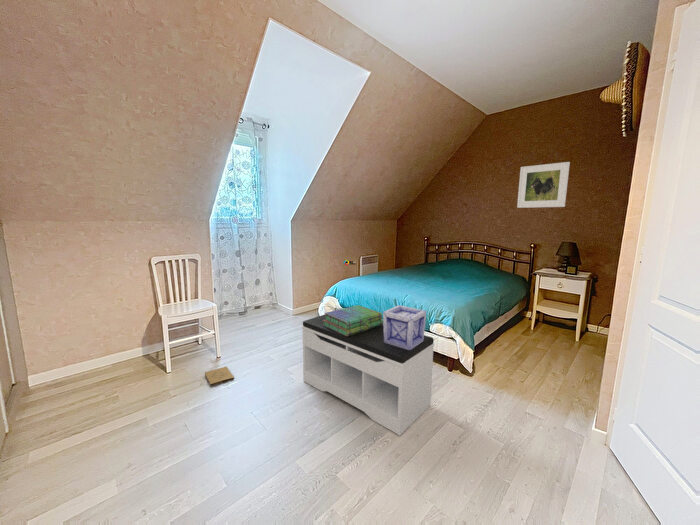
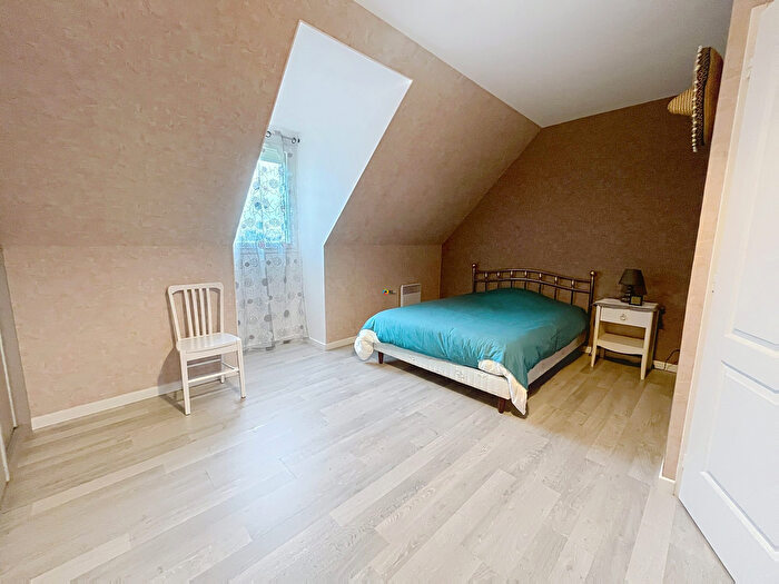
- wooden crate (404, 326)
- stack of books (353, 318)
- box (219, 375)
- bench (363, 360)
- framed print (541, 186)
